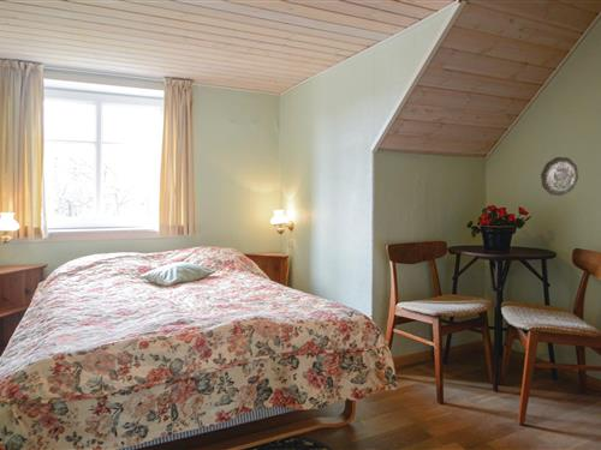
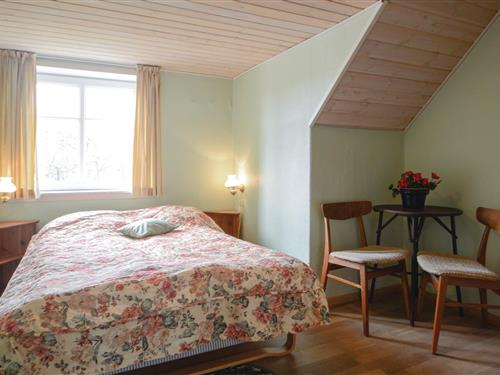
- decorative plate (559, 176)
